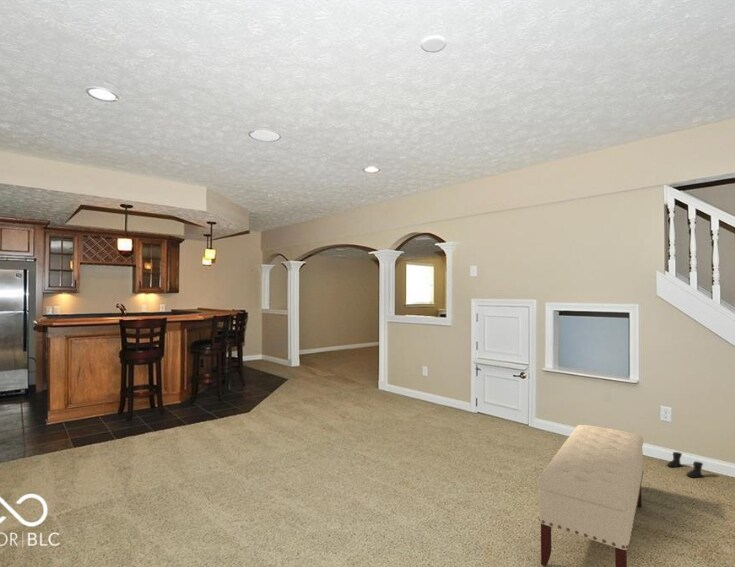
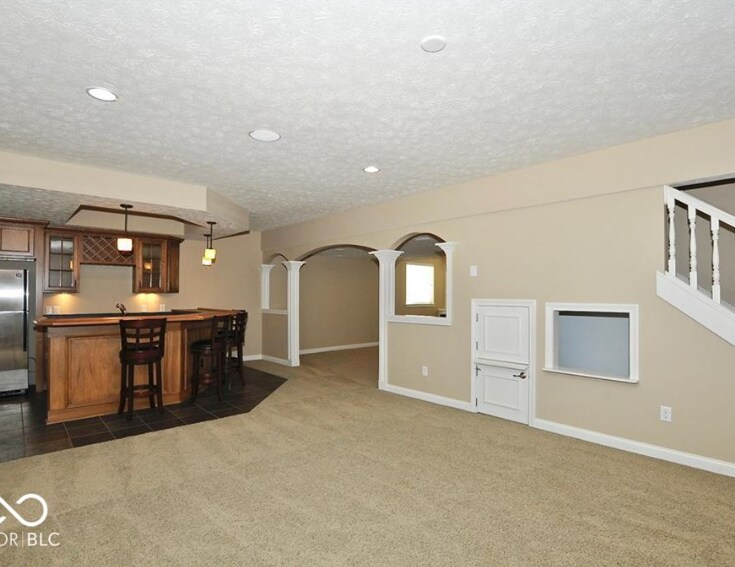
- boots (682, 465)
- bench (596, 491)
